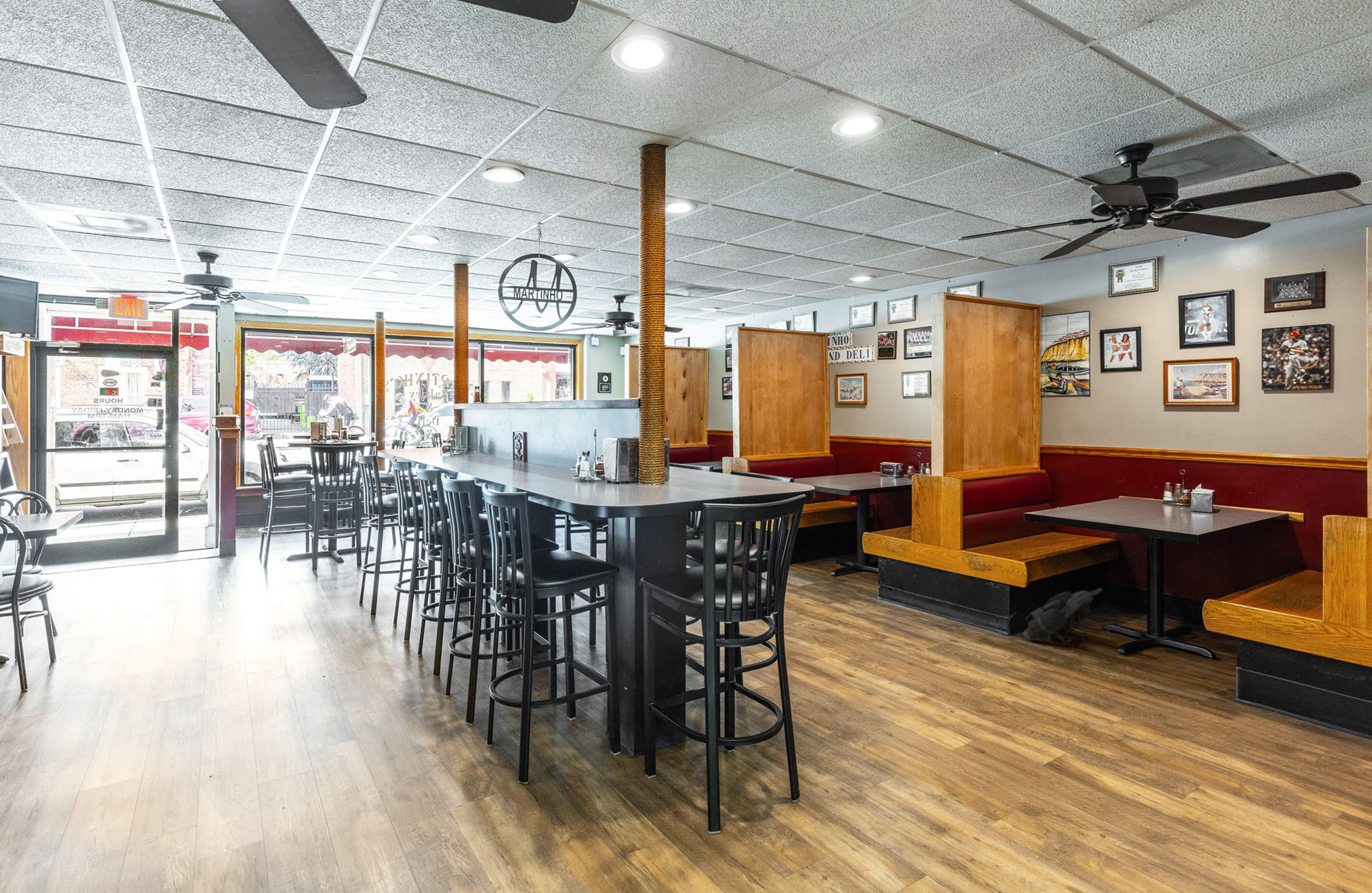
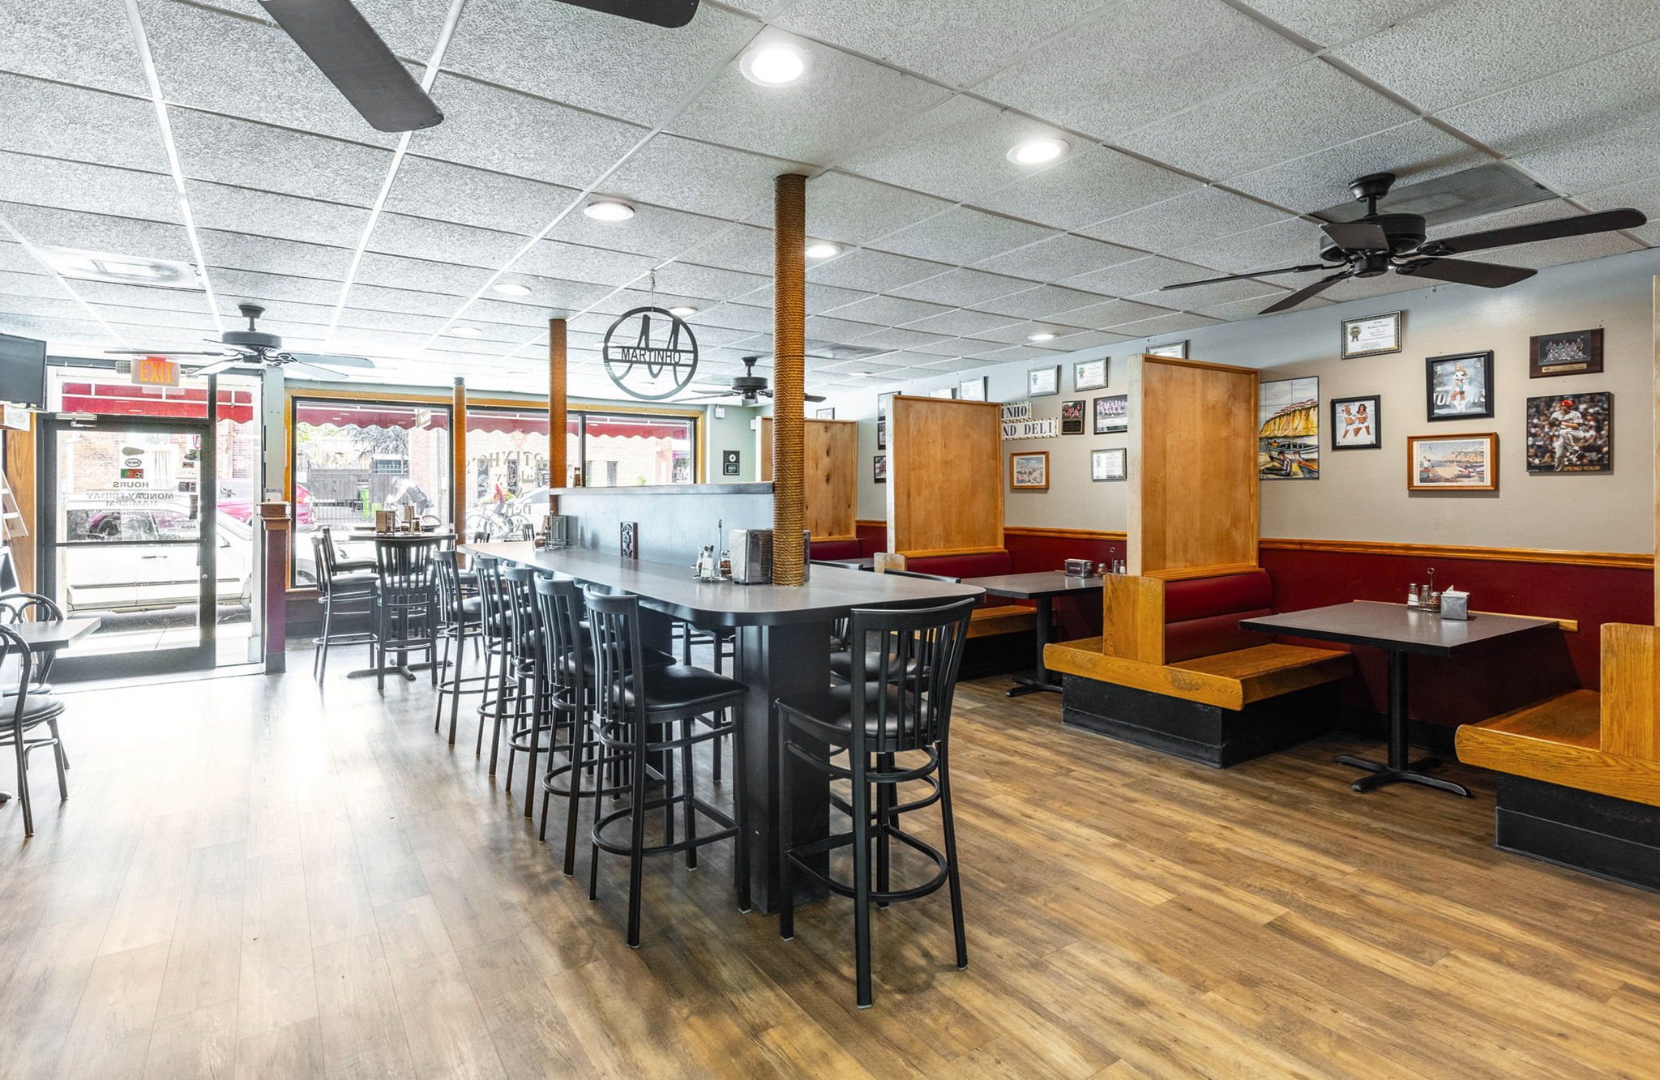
- backpack (1065, 612)
